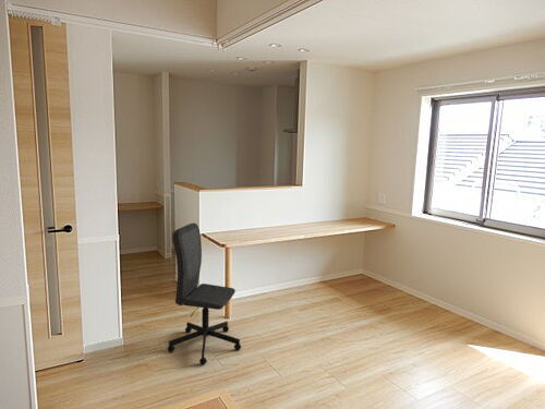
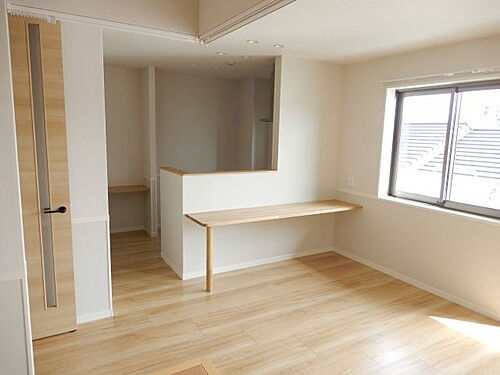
- office chair (203, 287)
